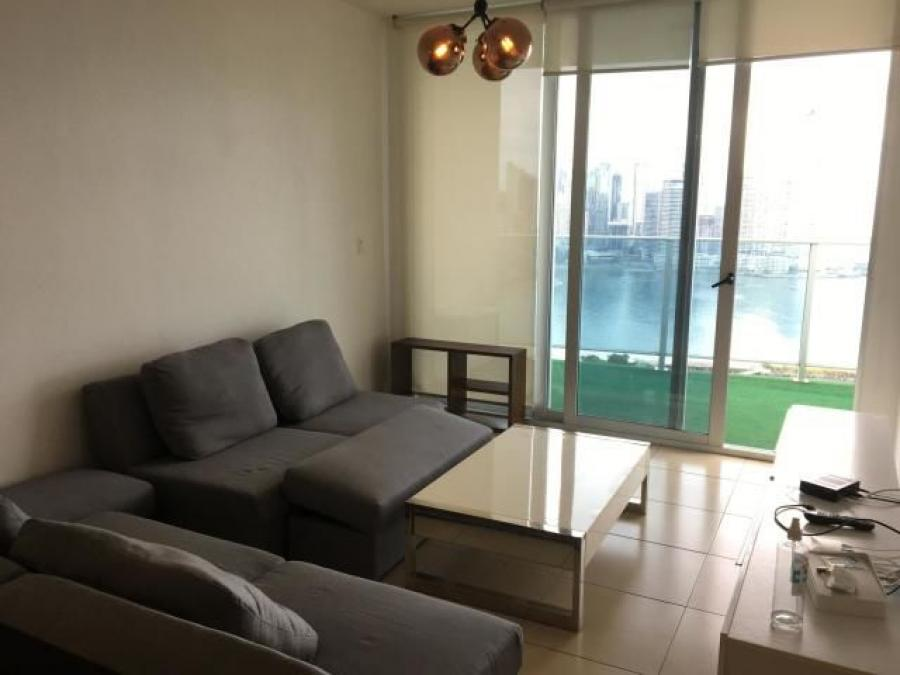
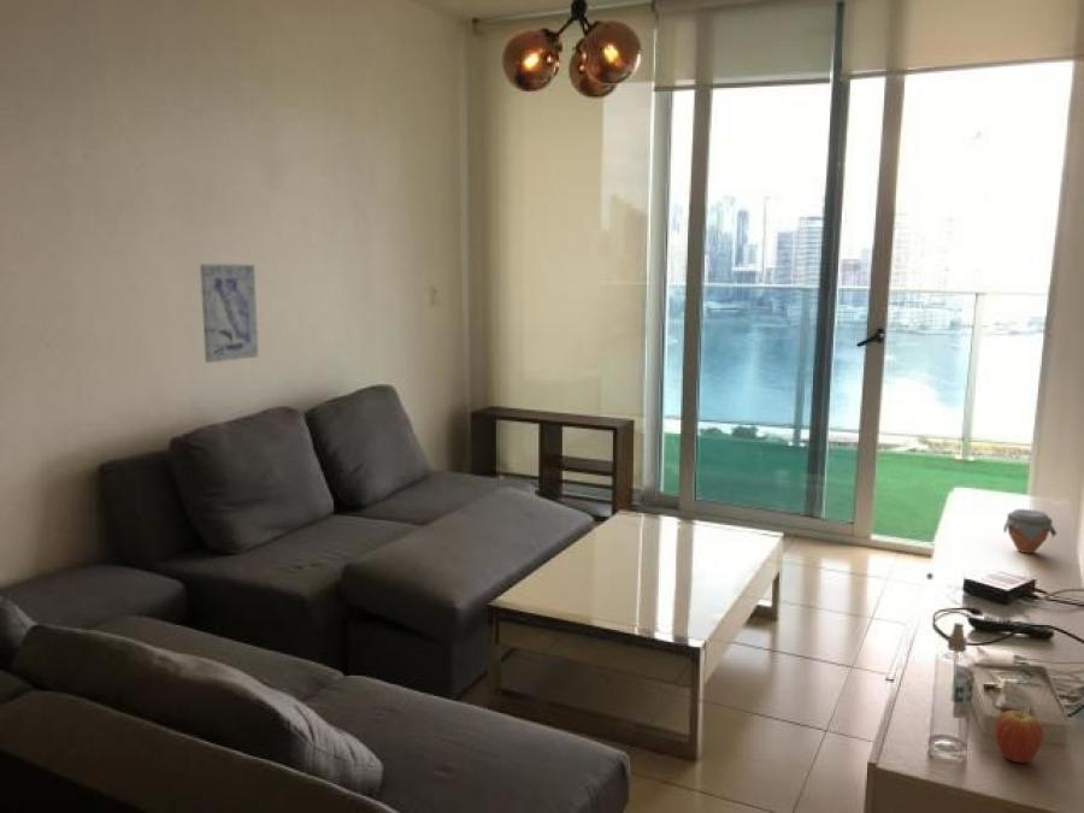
+ fruit (1018, 734)
+ jar (1027, 531)
+ wall art (230, 312)
